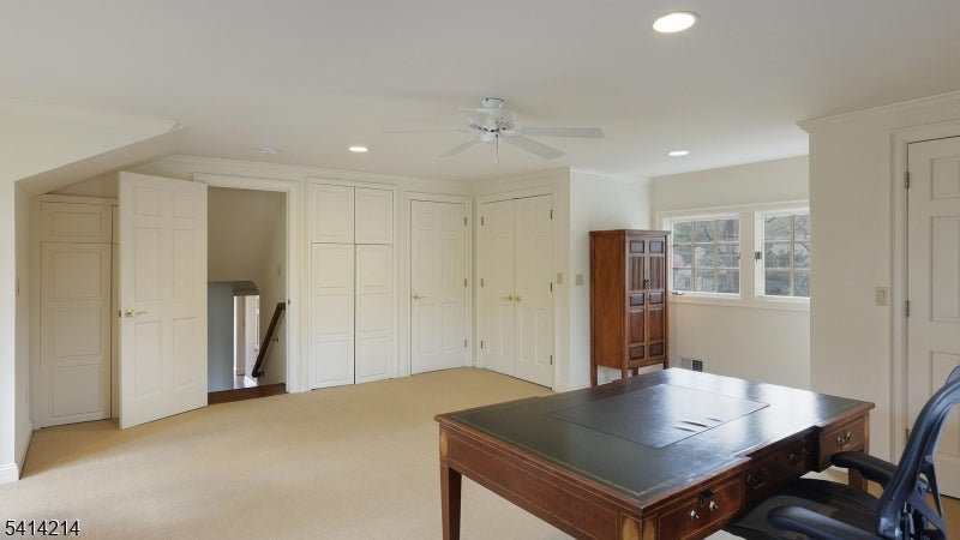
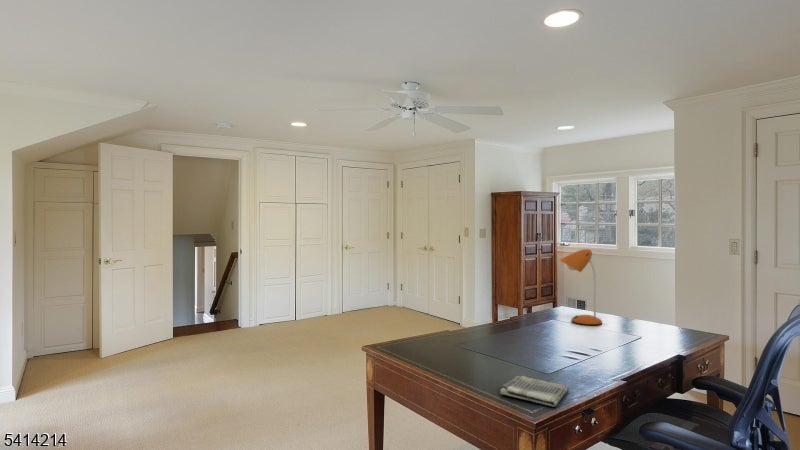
+ dish towel (534, 388)
+ desk lamp (594, 285)
